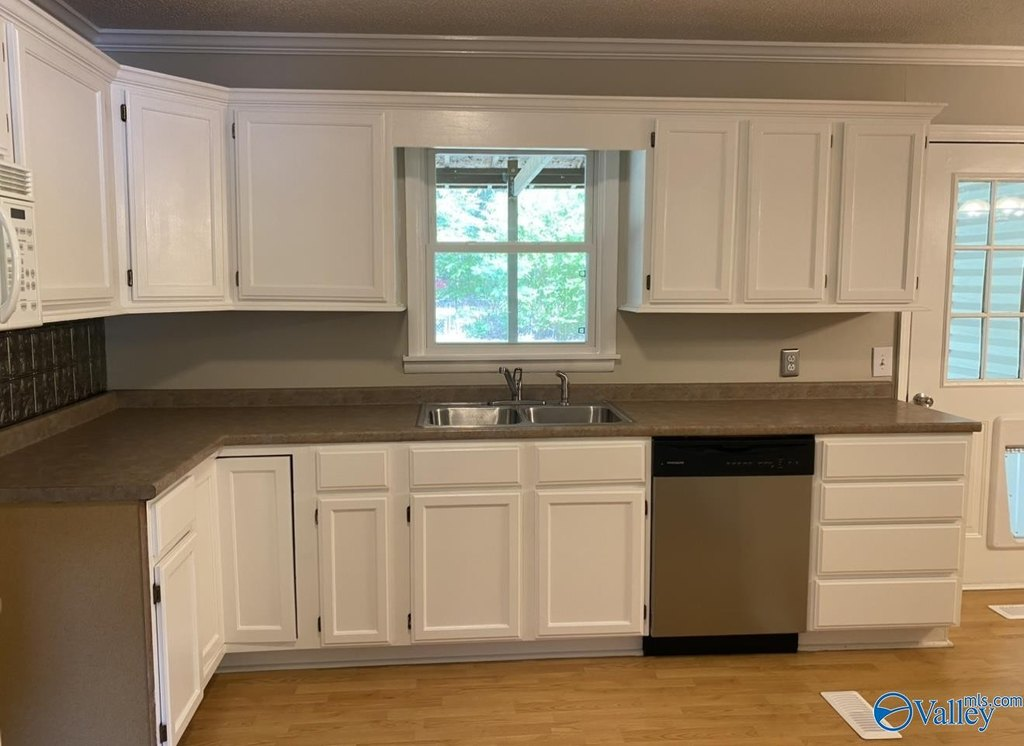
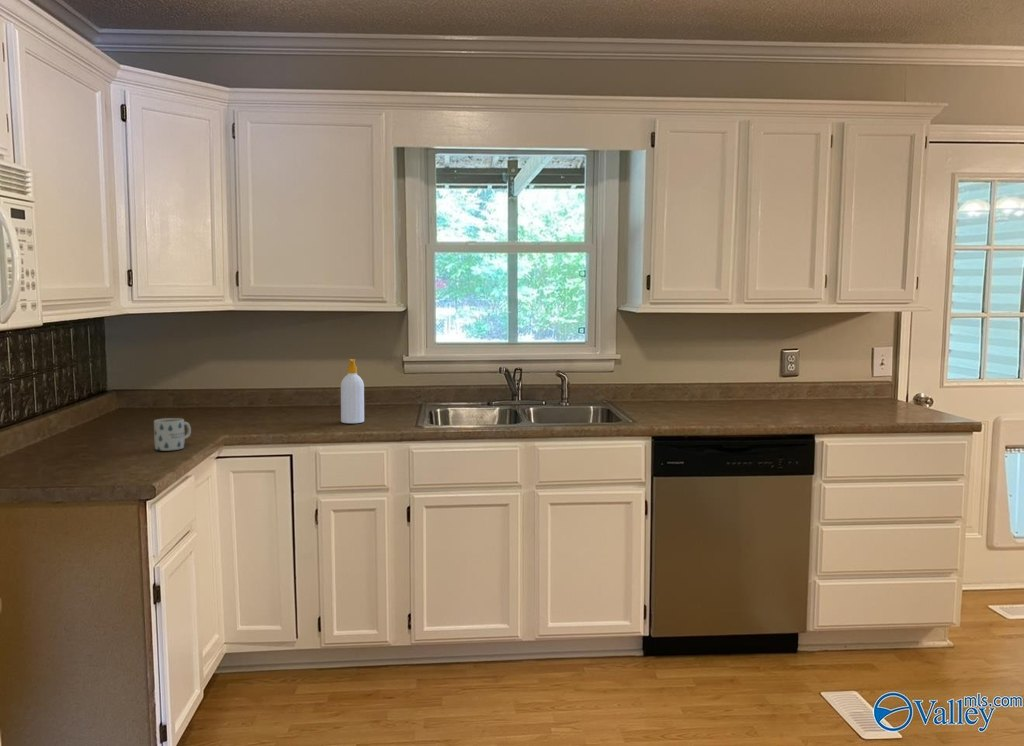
+ soap bottle (352, 390)
+ mug (174, 433)
